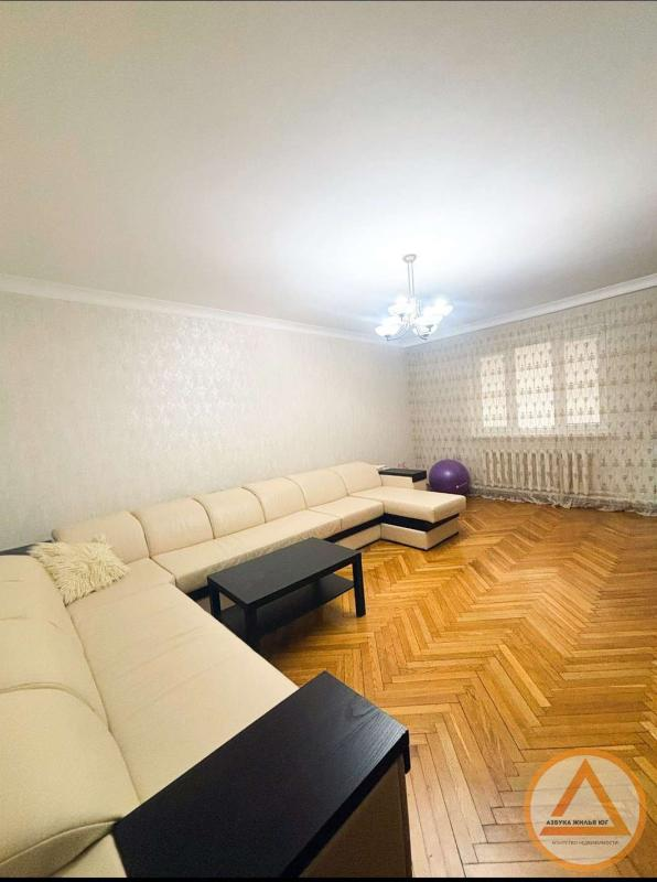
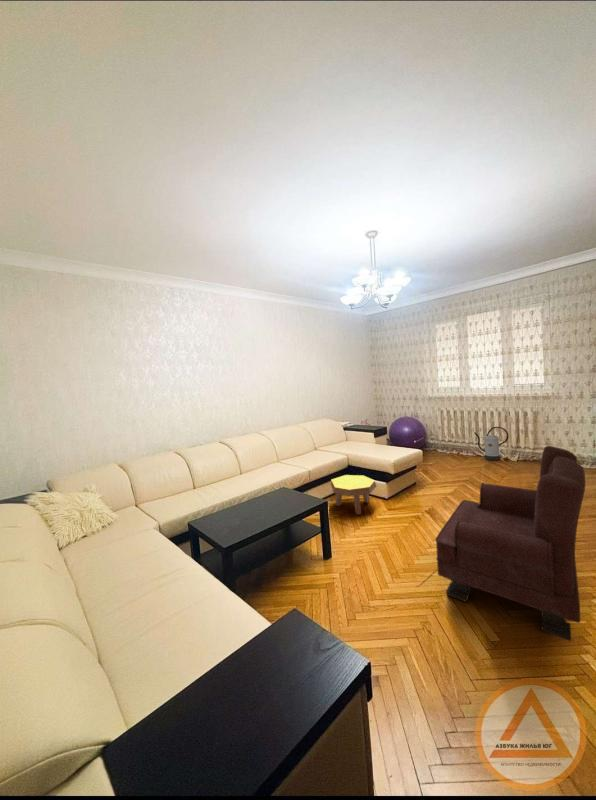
+ watering can (491, 442)
+ footstool (352, 494)
+ armchair (509, 519)
